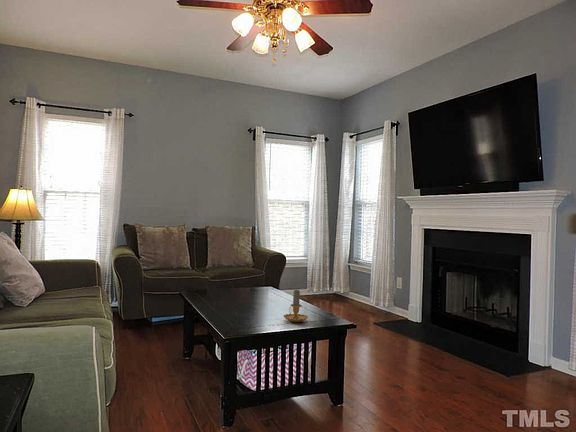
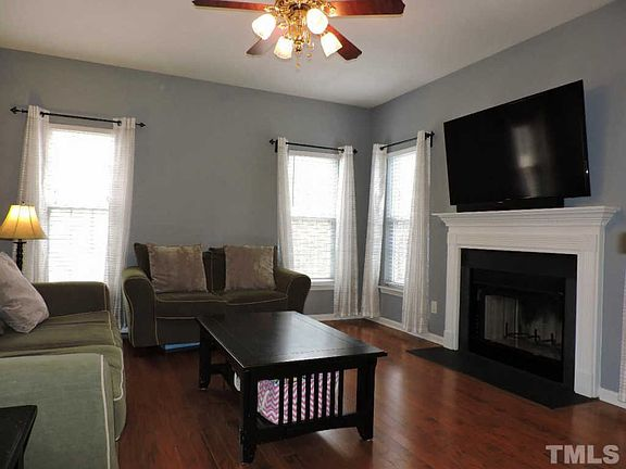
- candle (295, 303)
